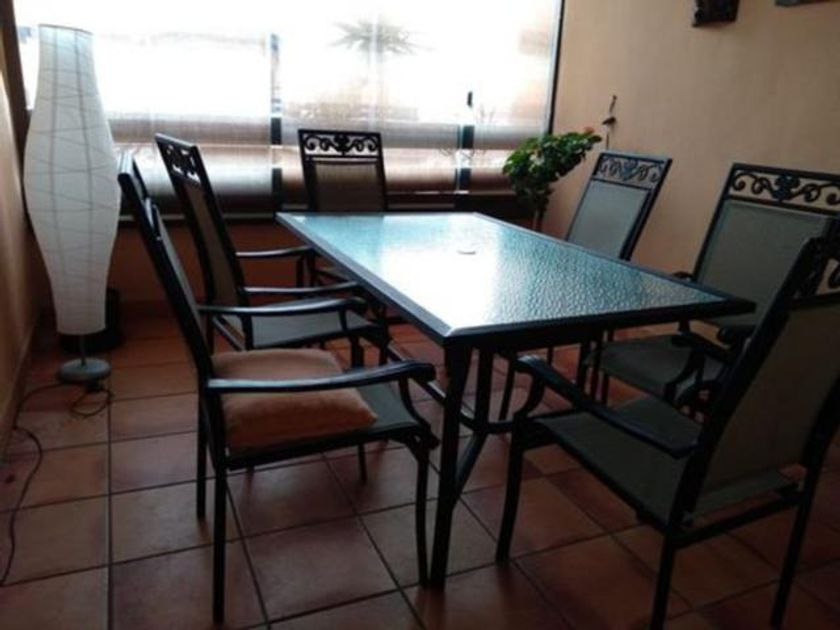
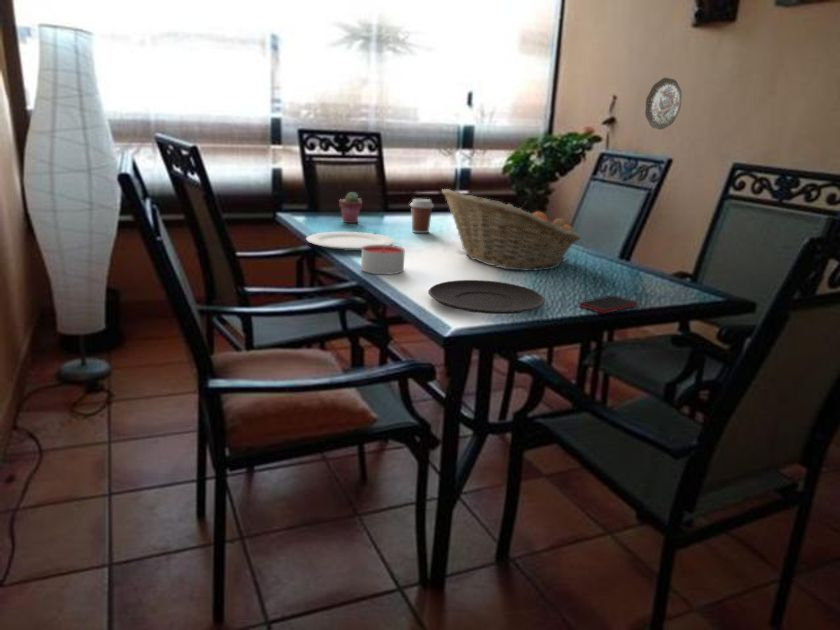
+ potted succulent (350, 206)
+ candle (382, 258)
+ cell phone (608, 304)
+ decorative plate (664, 104)
+ fruit basket (507, 226)
+ plate (485, 298)
+ plate (350, 241)
+ coffee cup (421, 215)
